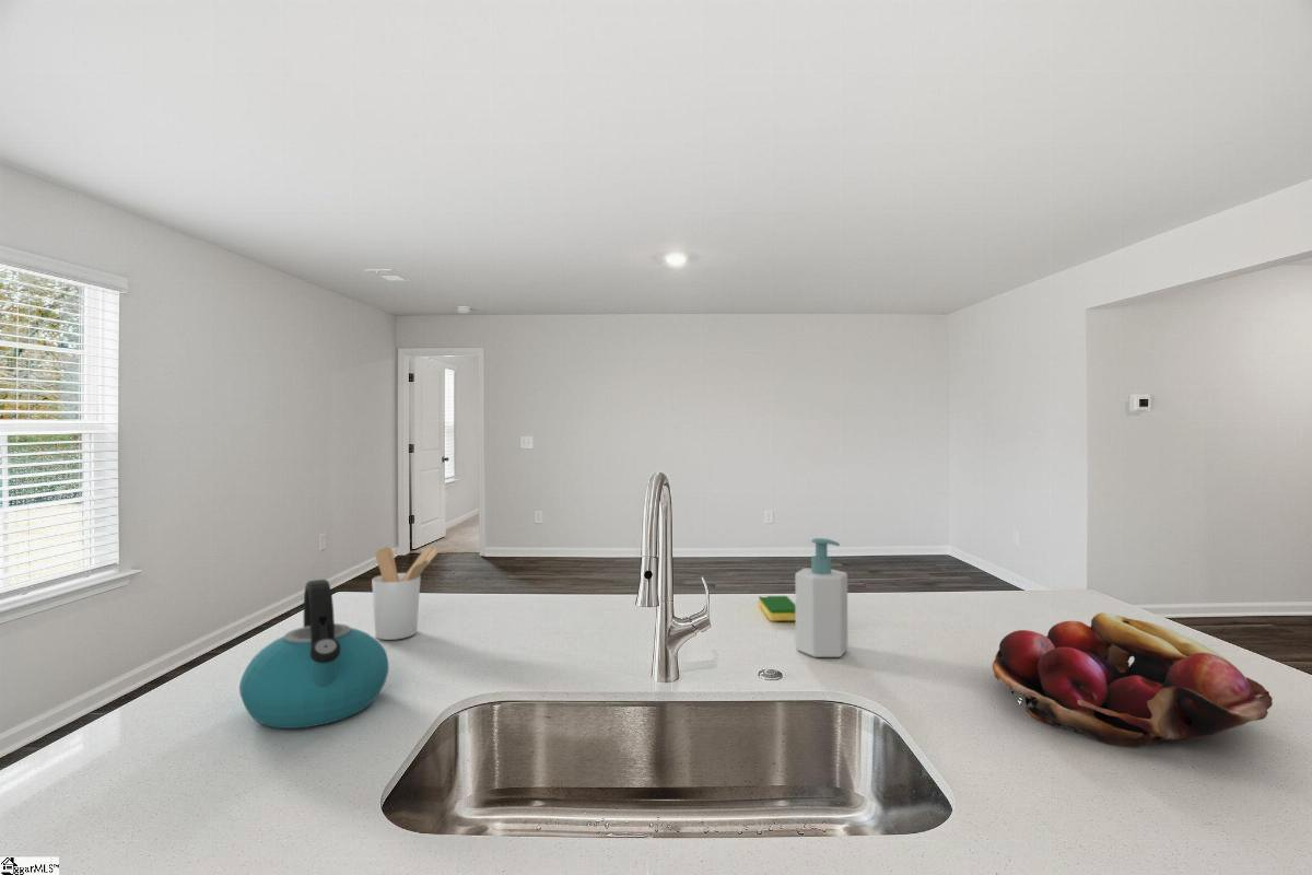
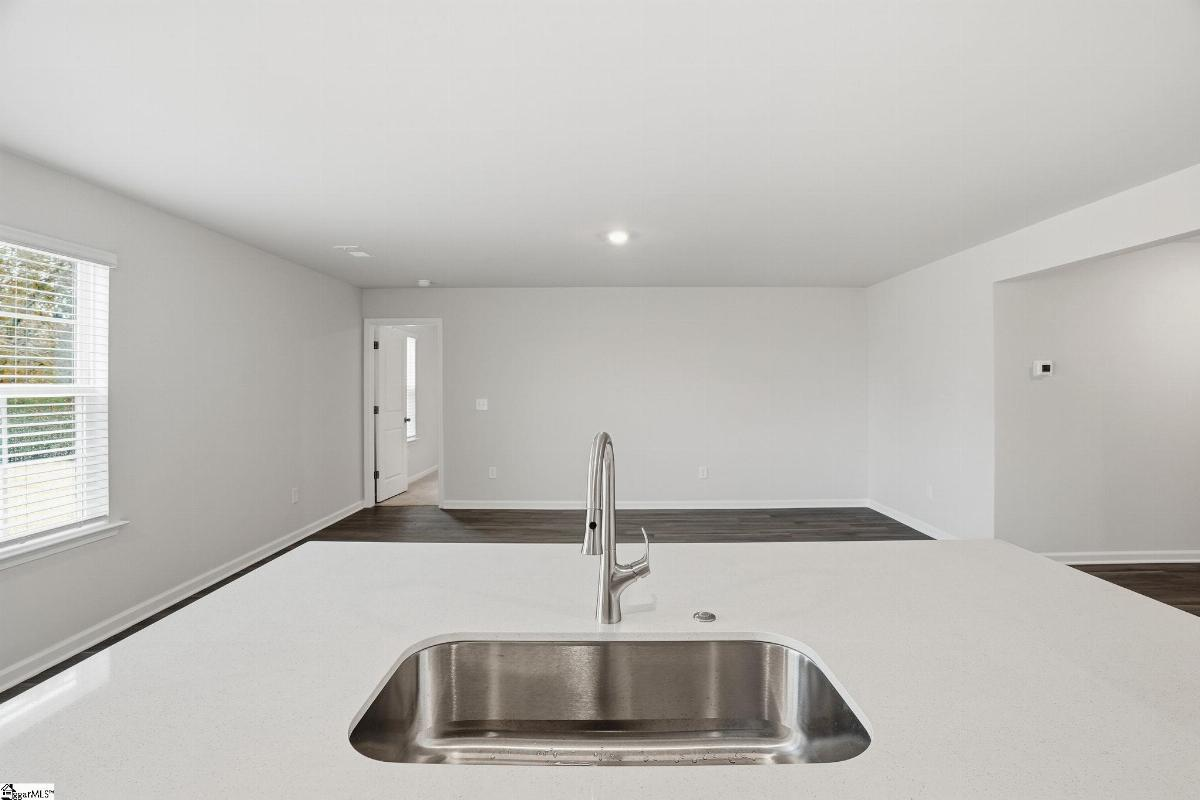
- kettle (318, 645)
- soap bottle (821, 594)
- utensil holder (407, 590)
- dish sponge (778, 607)
- fruit basket (1120, 669)
